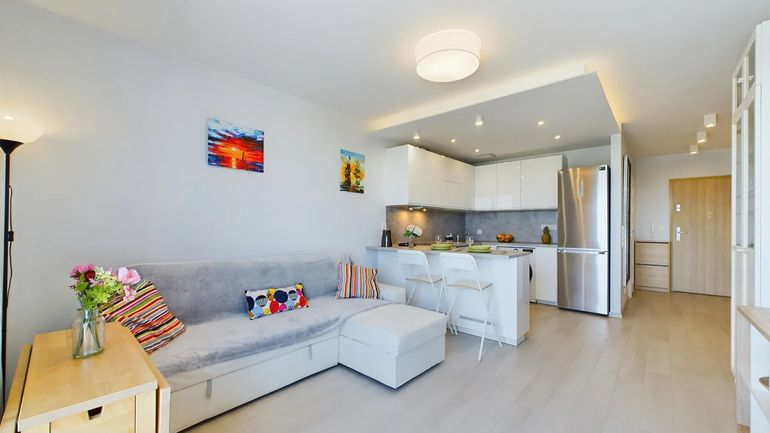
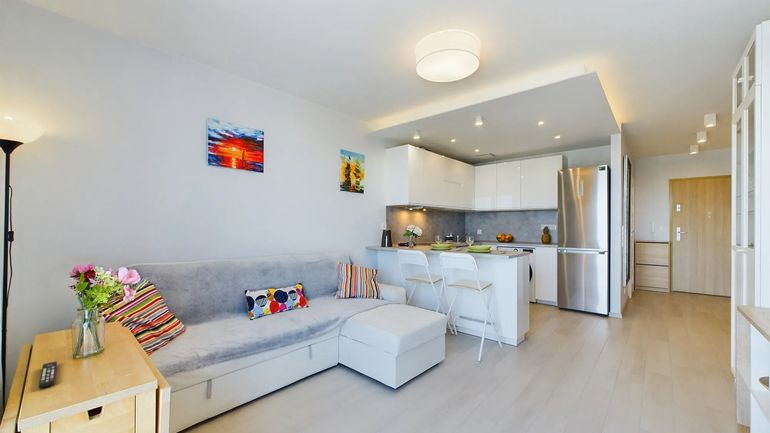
+ remote control (48, 373)
